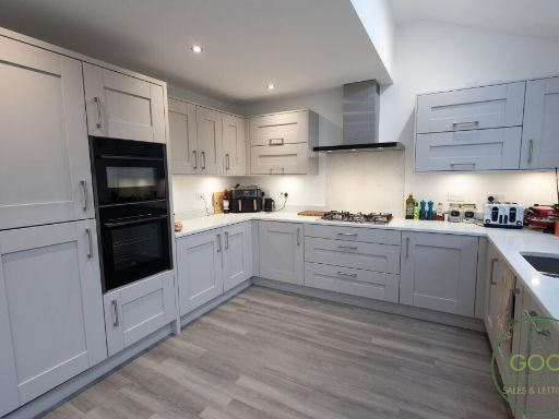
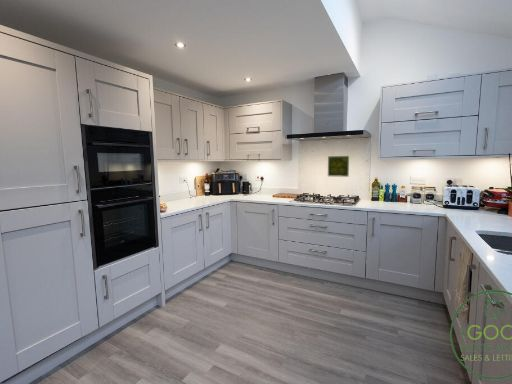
+ decorative tile (338, 166)
